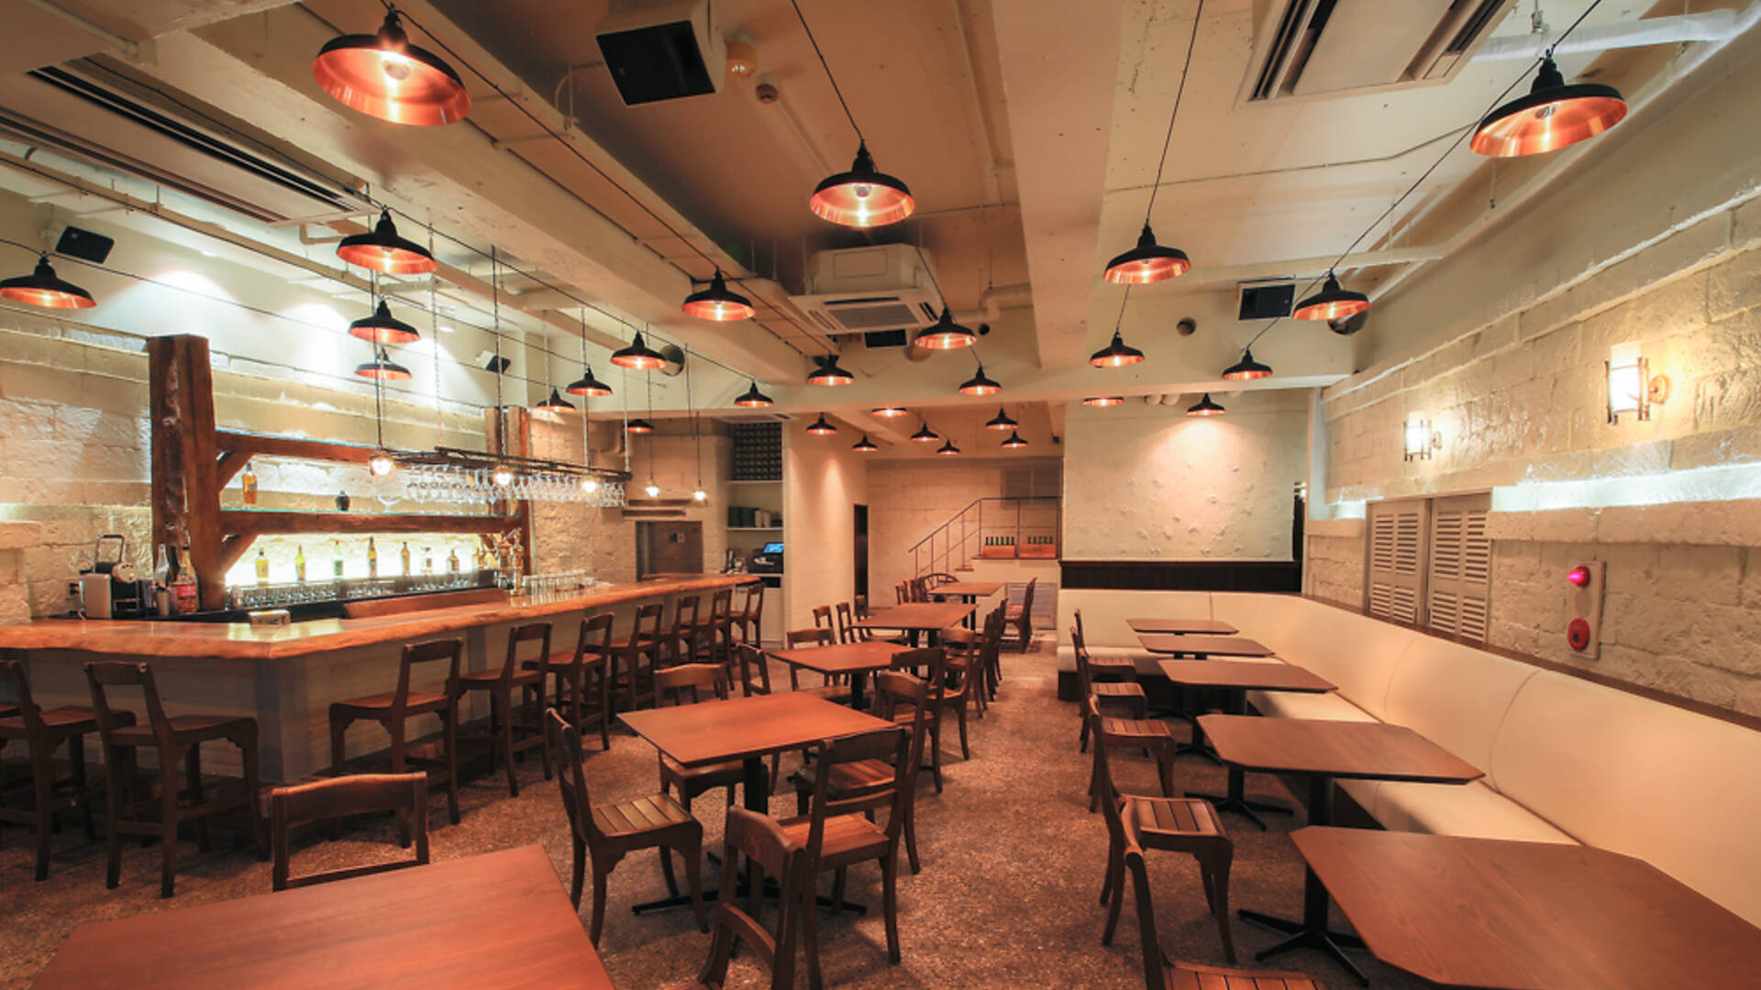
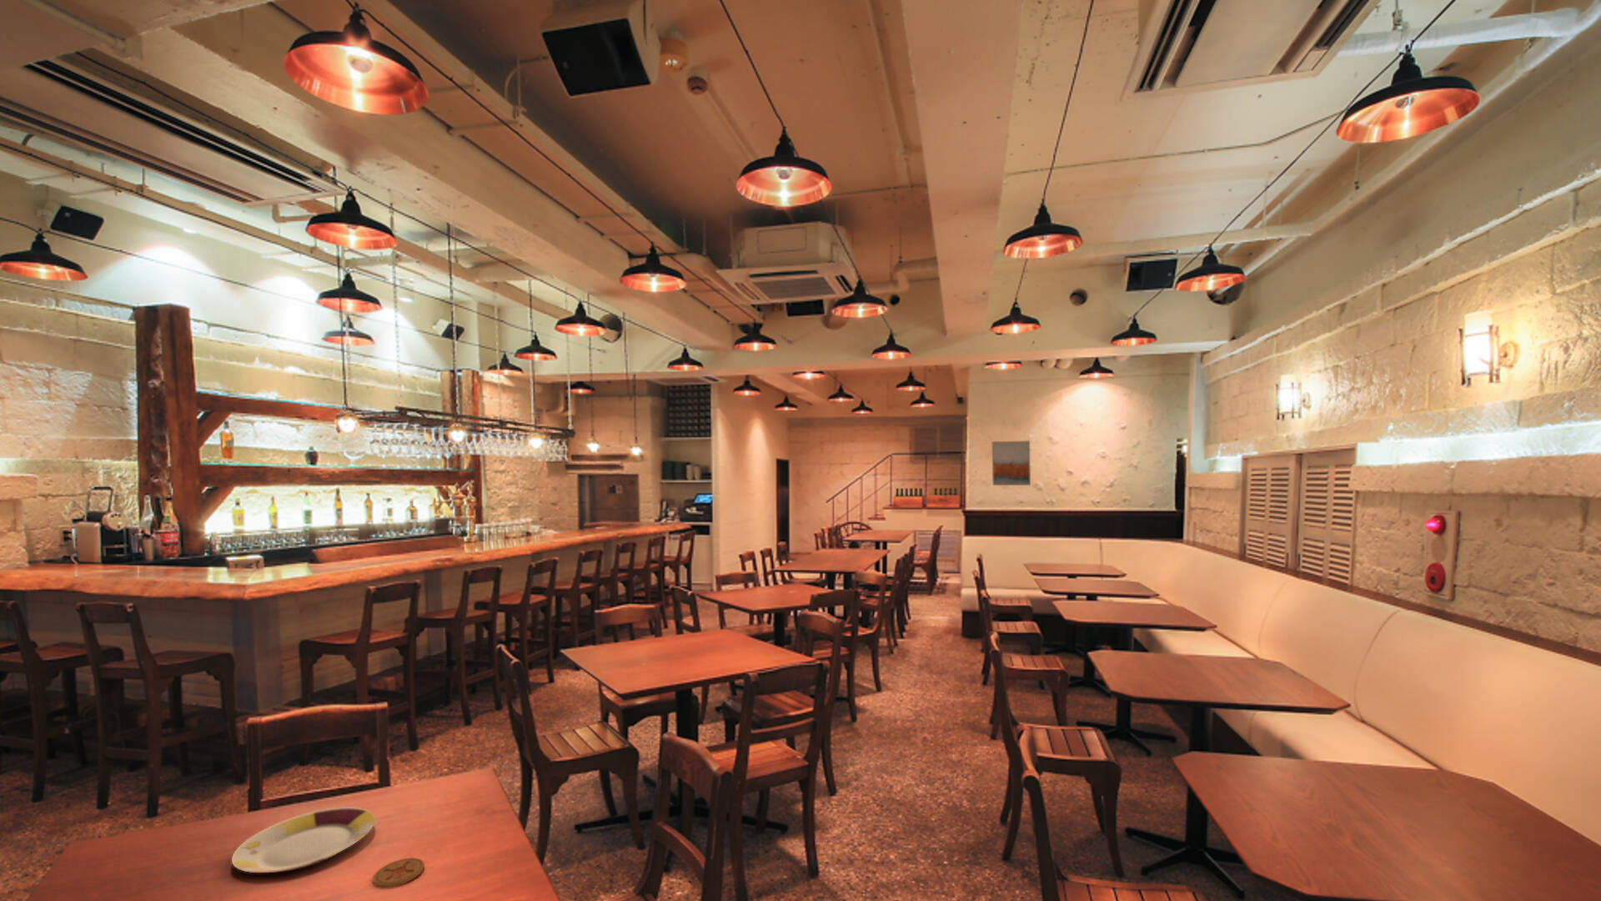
+ coaster (398, 871)
+ plate (307, 840)
+ wall art (1011, 463)
